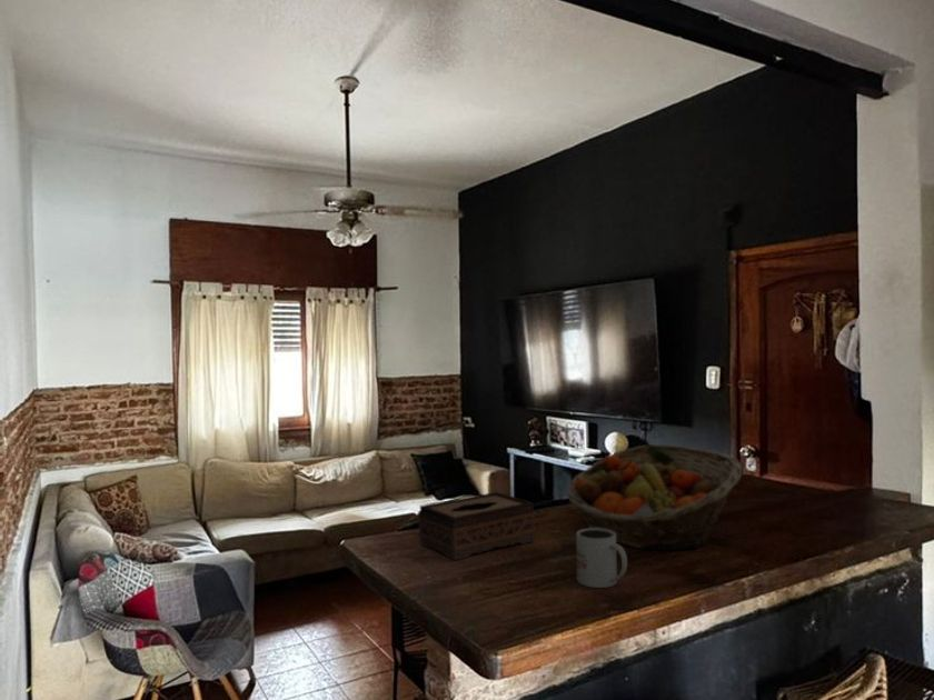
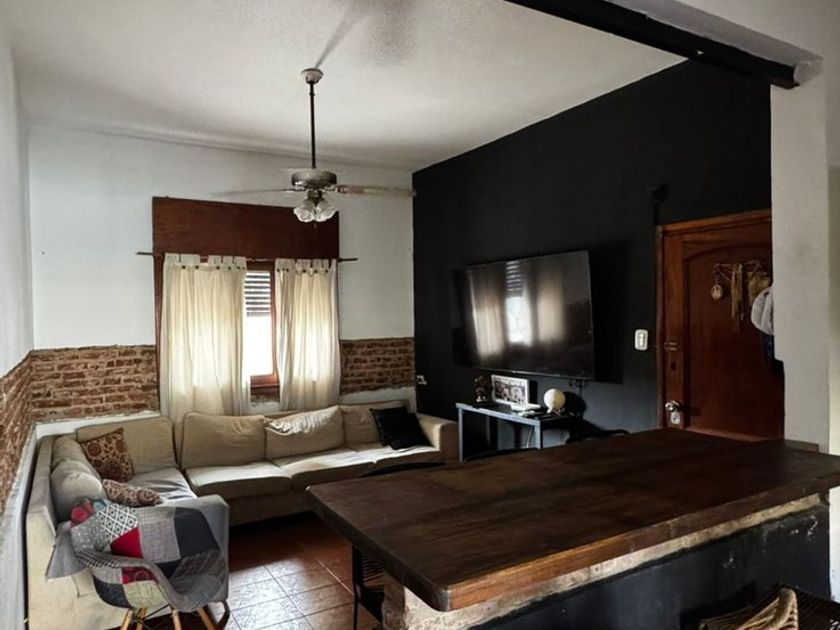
- tissue box (477, 523)
- fruit basket (649, 492)
- mug (603, 558)
